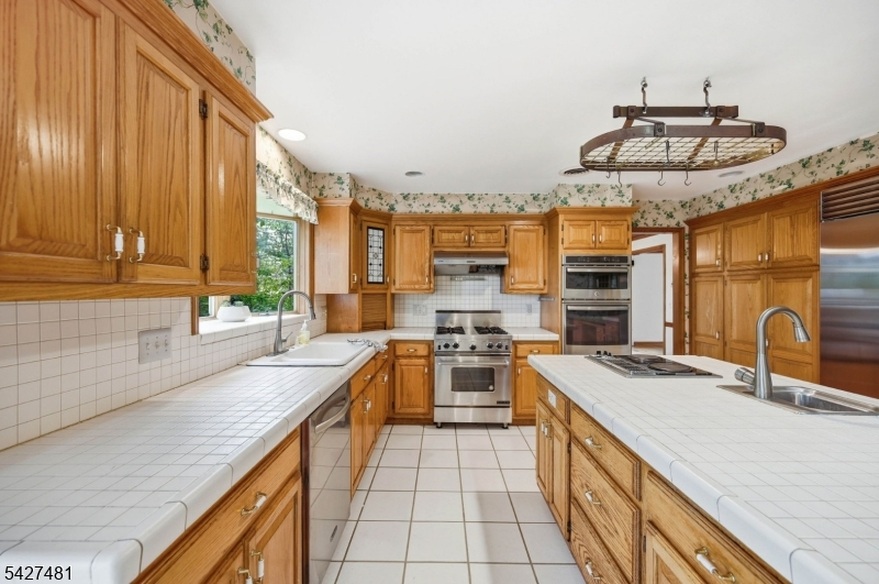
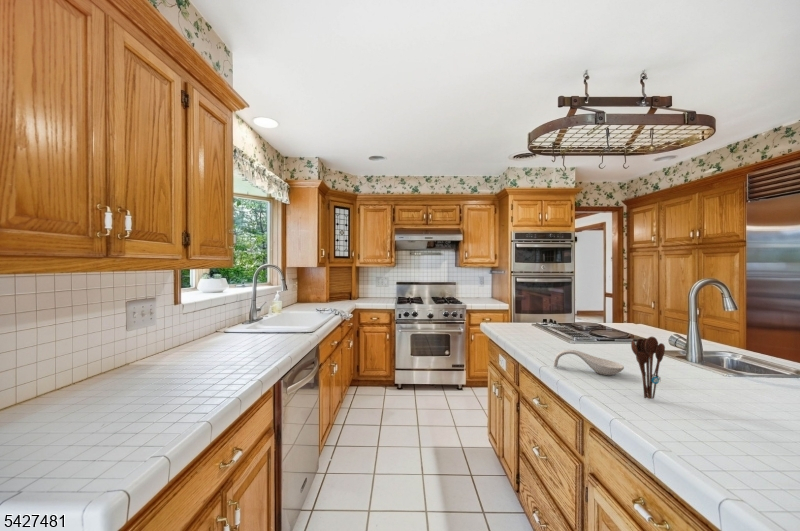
+ spoon rest (587, 361)
+ utensil holder (648, 366)
